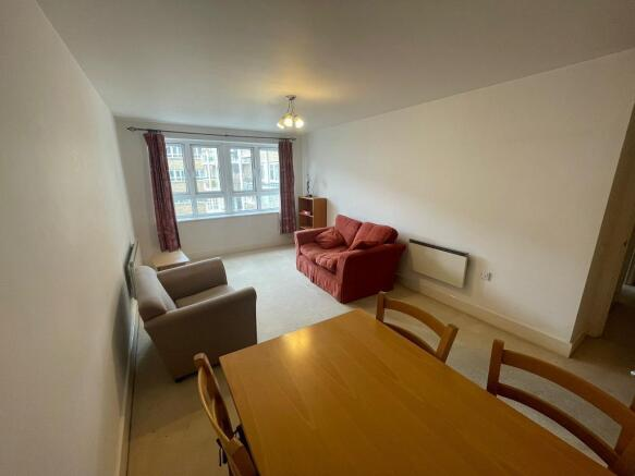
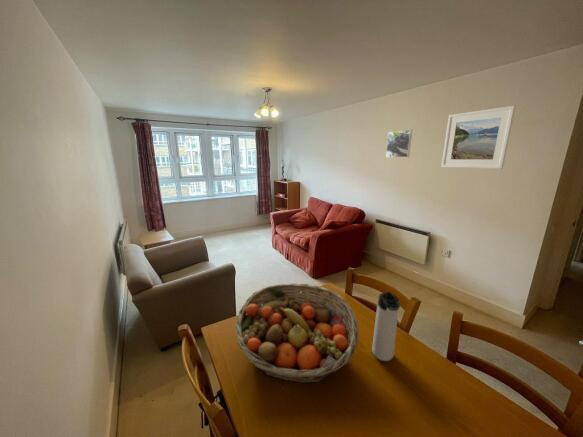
+ fruit basket (295, 328)
+ thermos bottle (386, 328)
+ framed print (398, 144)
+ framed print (474, 140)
